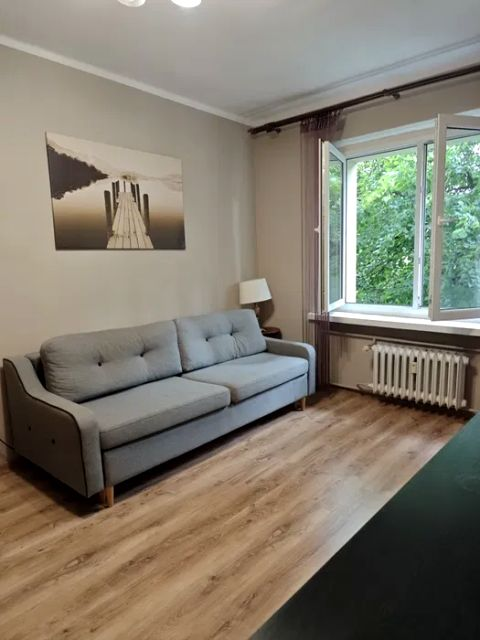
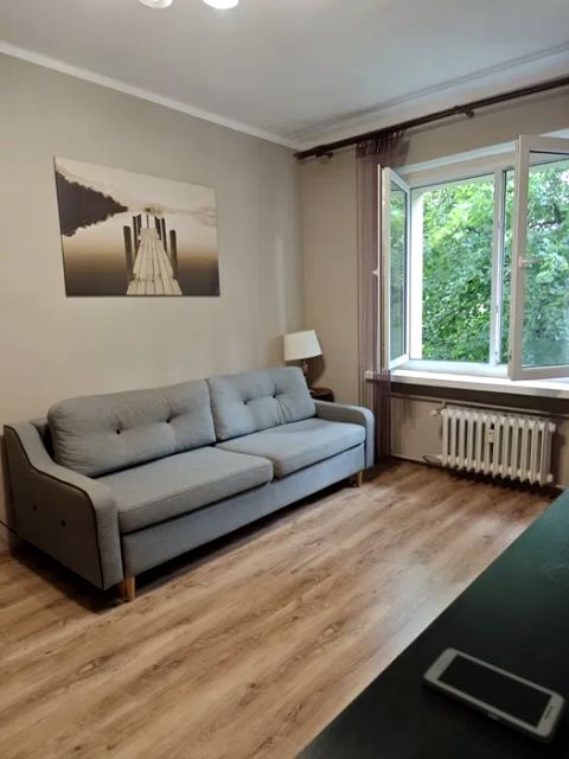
+ cell phone (491, 689)
